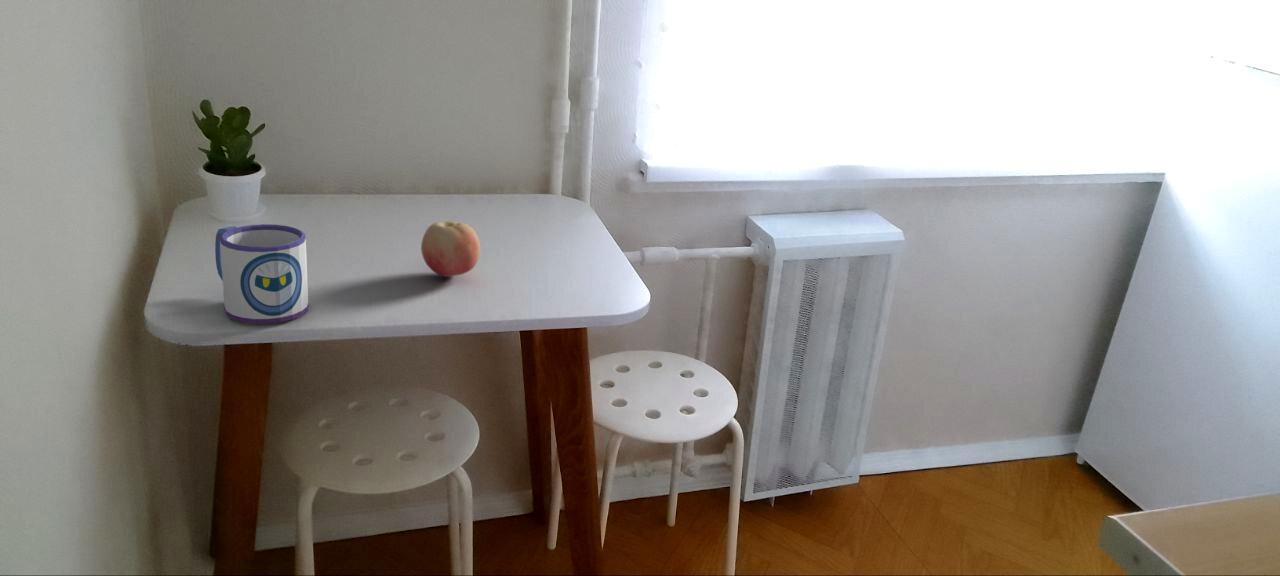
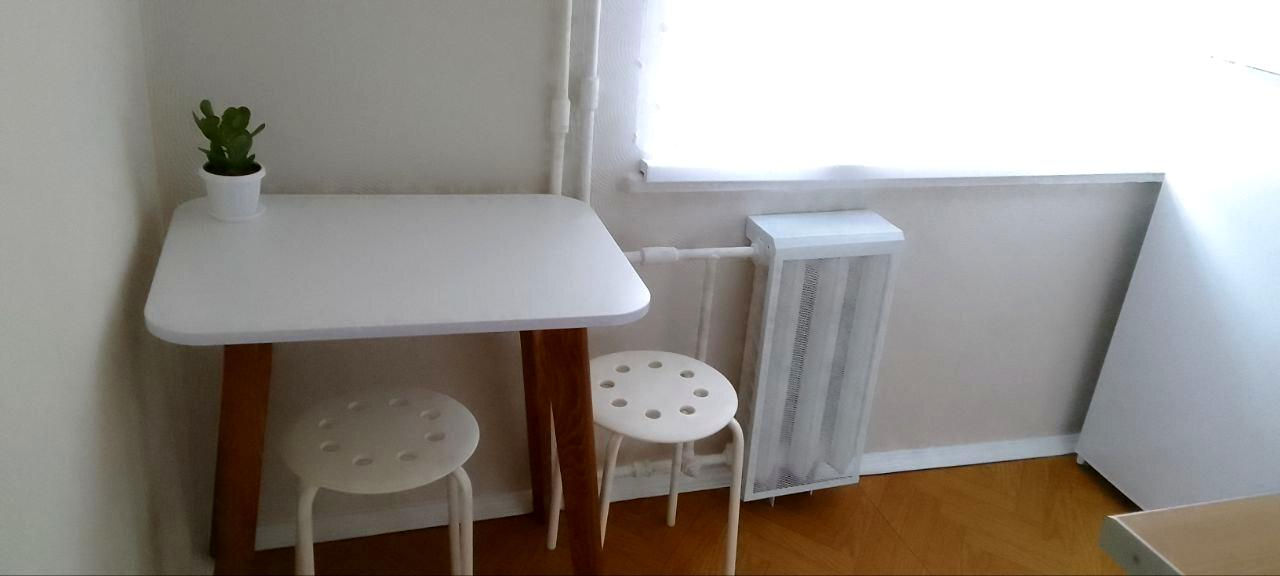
- mug (255, 268)
- fruit (450, 249)
